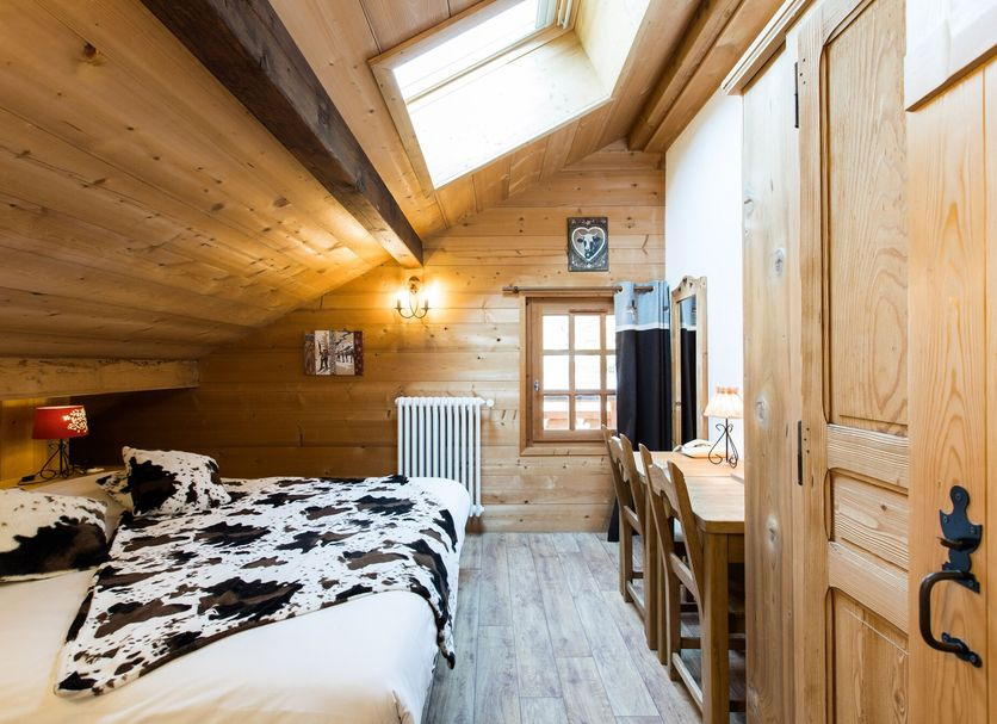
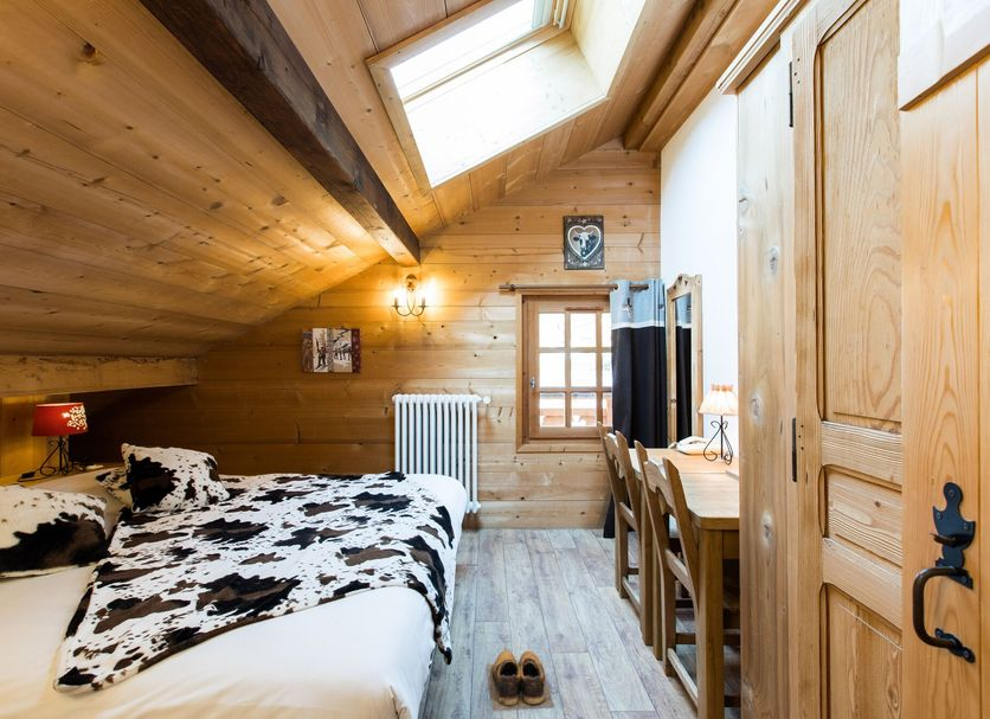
+ shoes (518, 670)
